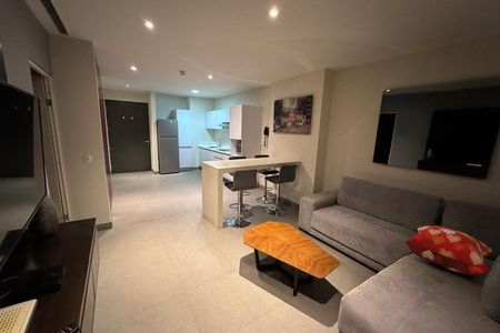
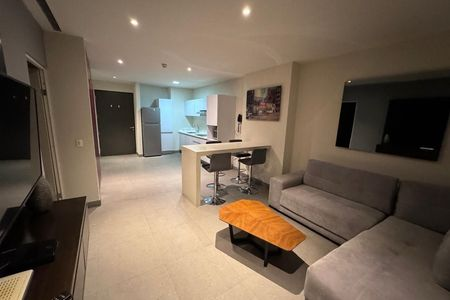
- decorative pillow (448, 246)
